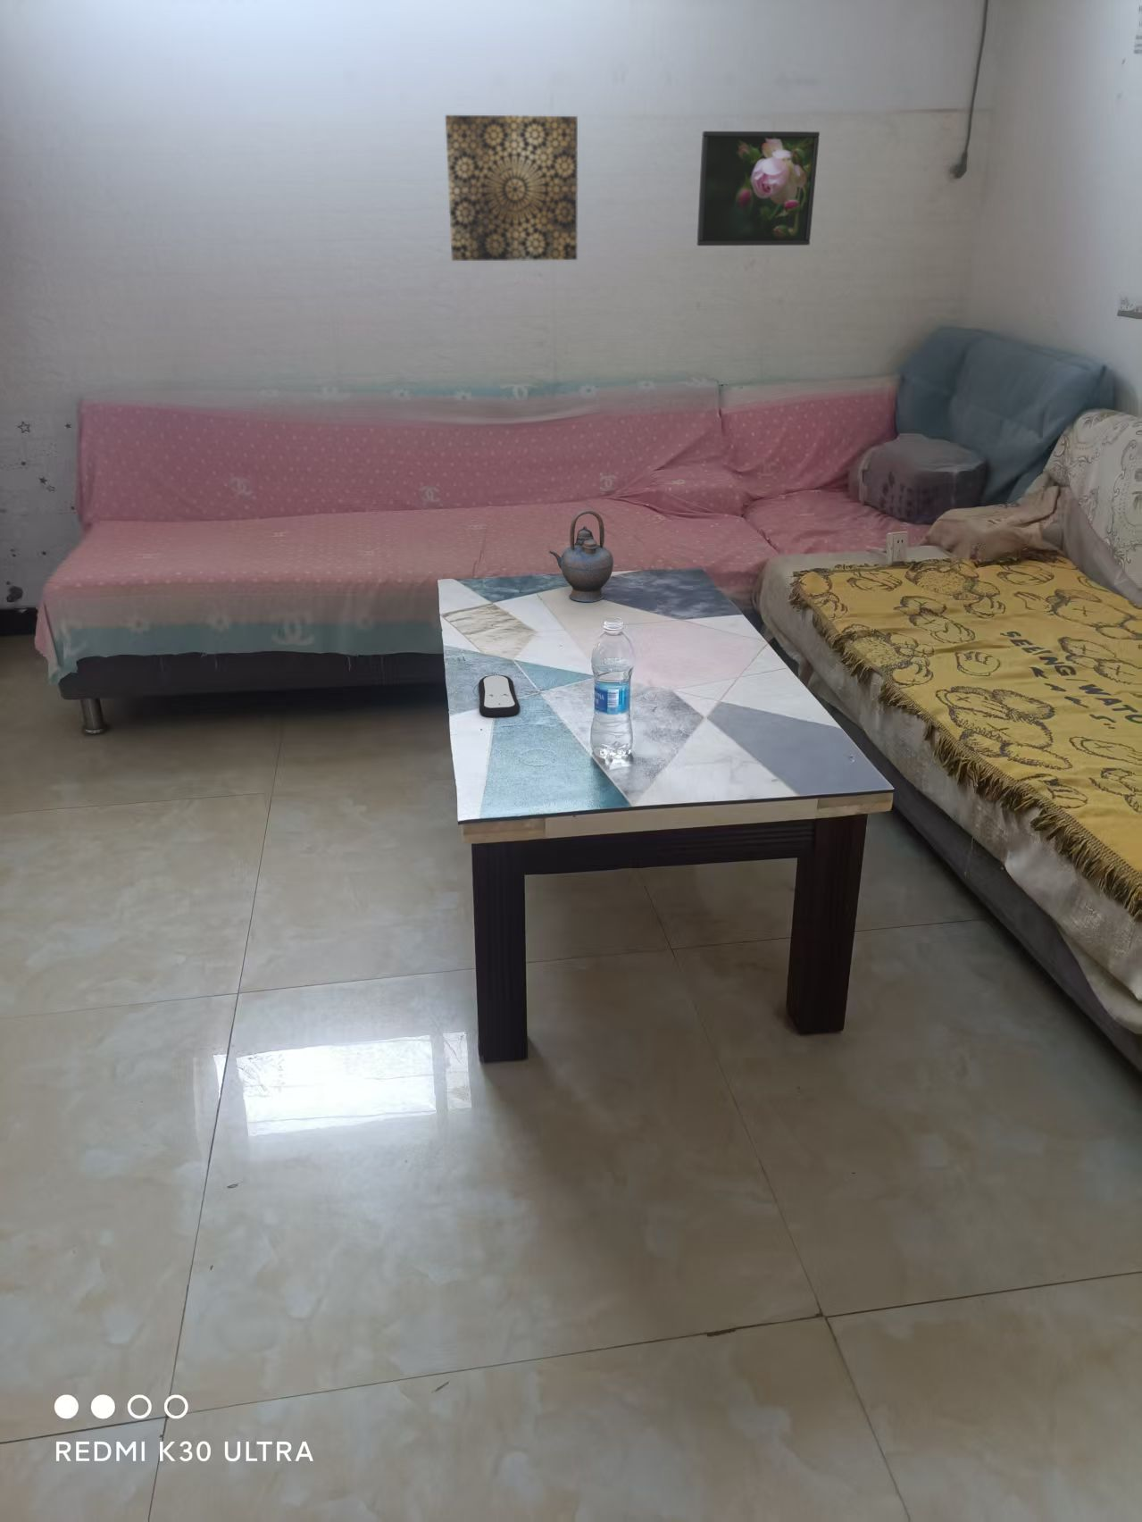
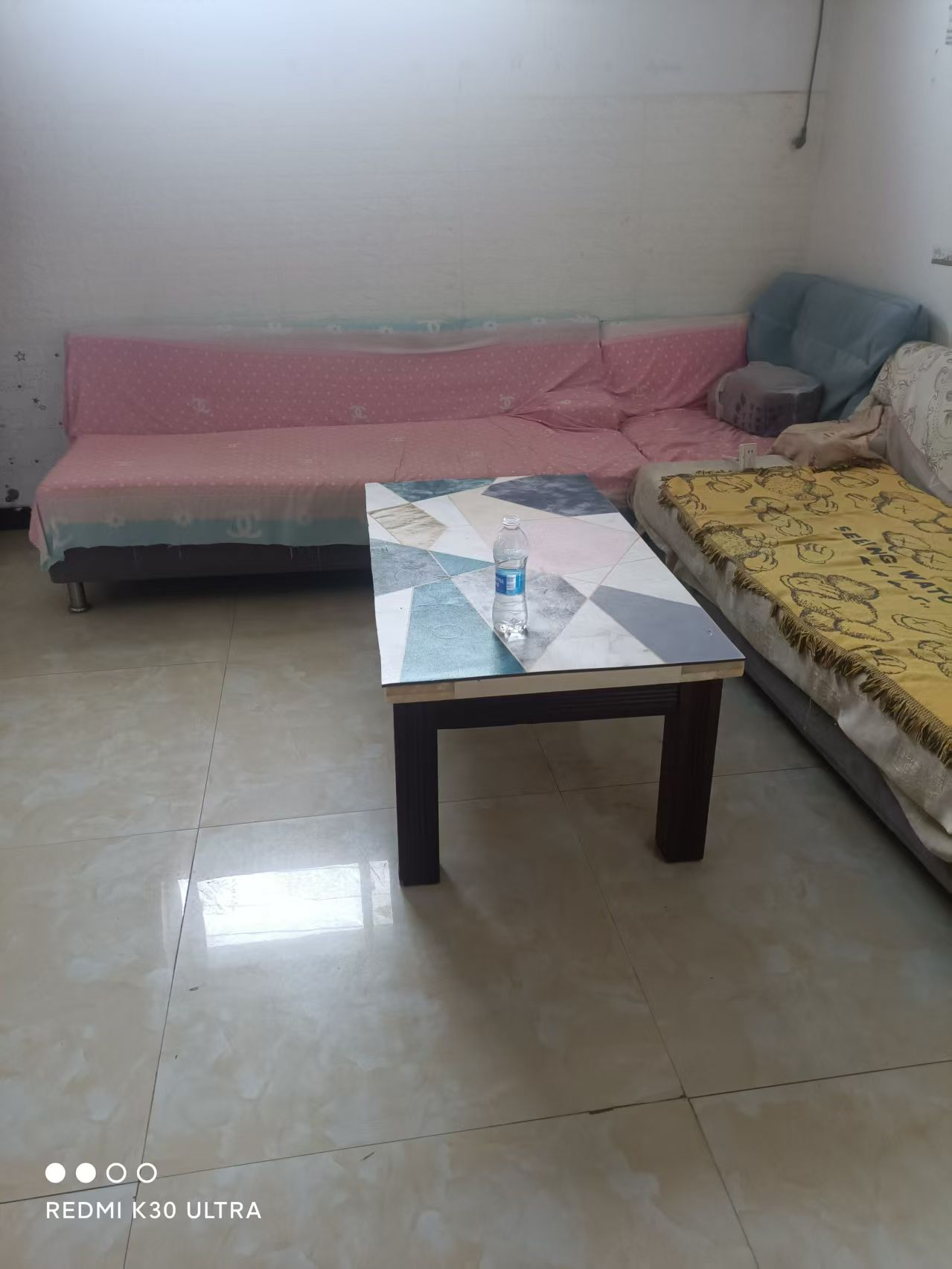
- remote control (498, 694)
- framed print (757, 190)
- wall art (512, 190)
- teapot (581, 554)
